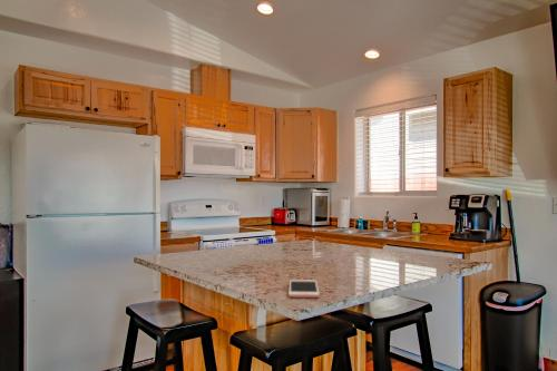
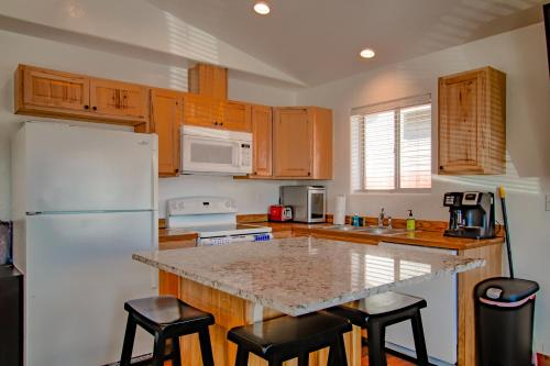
- cell phone (303, 287)
